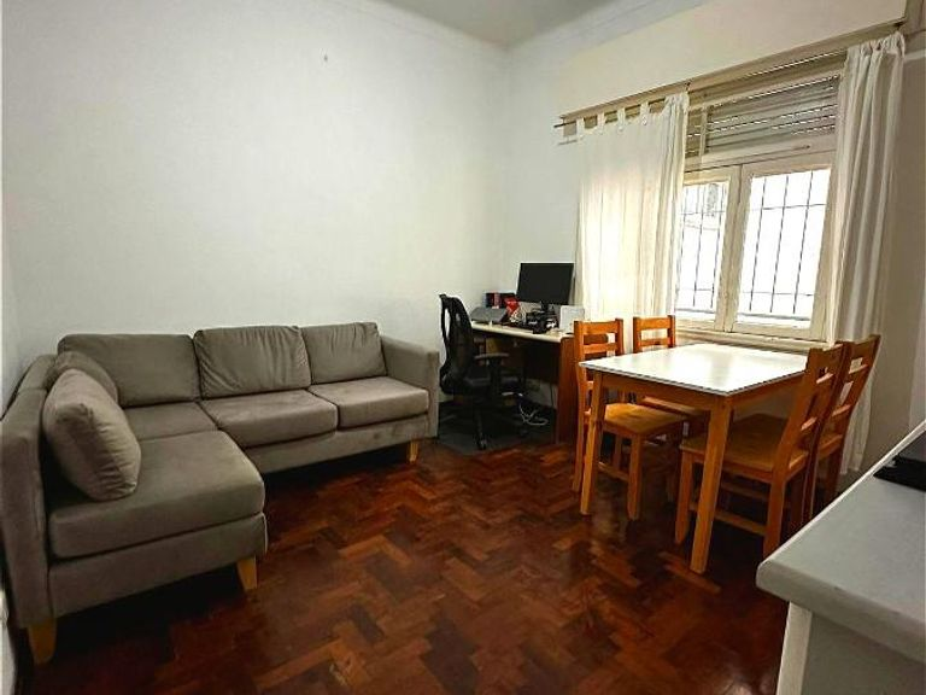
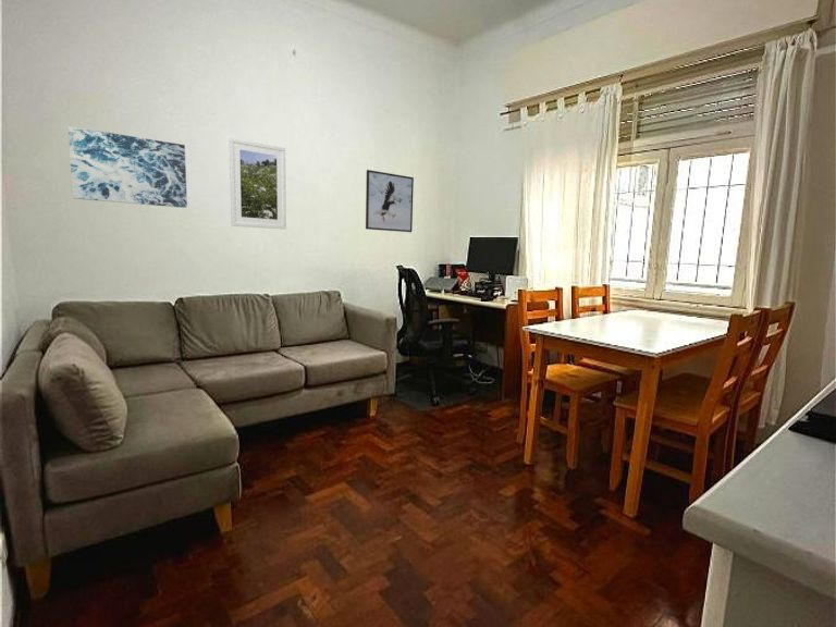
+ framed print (390, 202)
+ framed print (258, 185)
+ wall art (132, 170)
